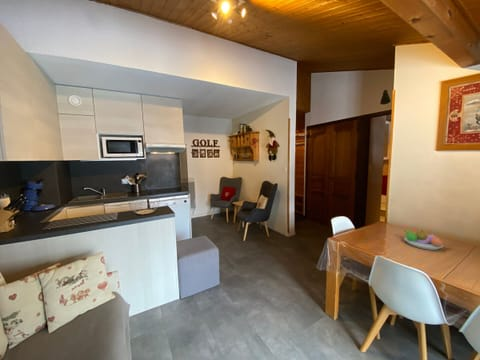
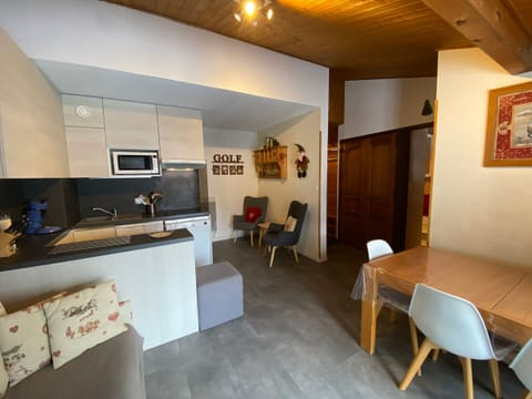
- fruit bowl (421, 238)
